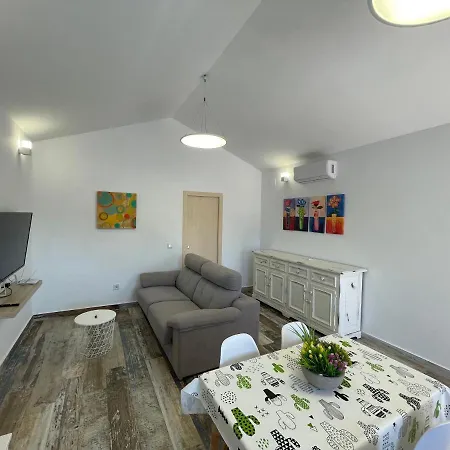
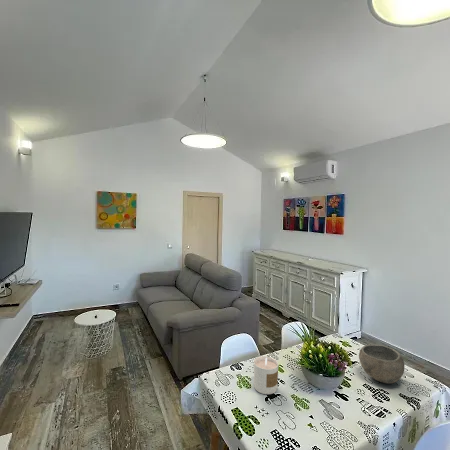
+ bowl (380, 364)
+ candle (265, 372)
